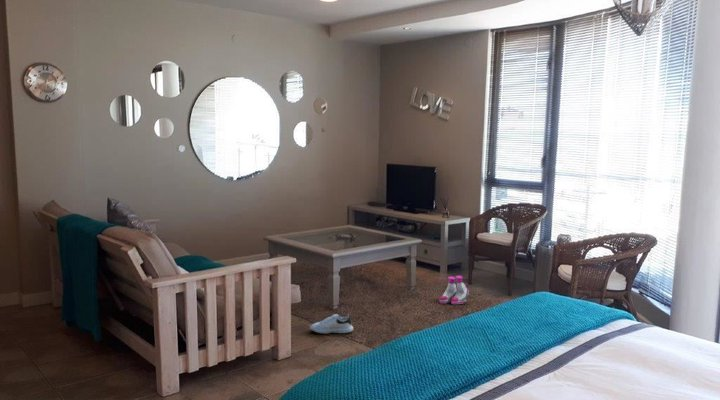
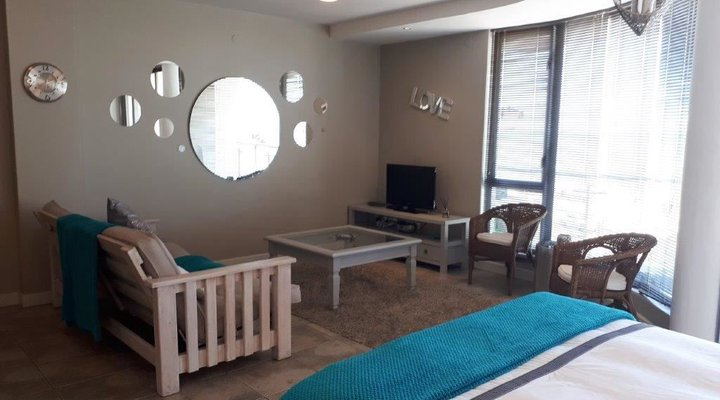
- shoe (331, 322)
- boots (453, 288)
